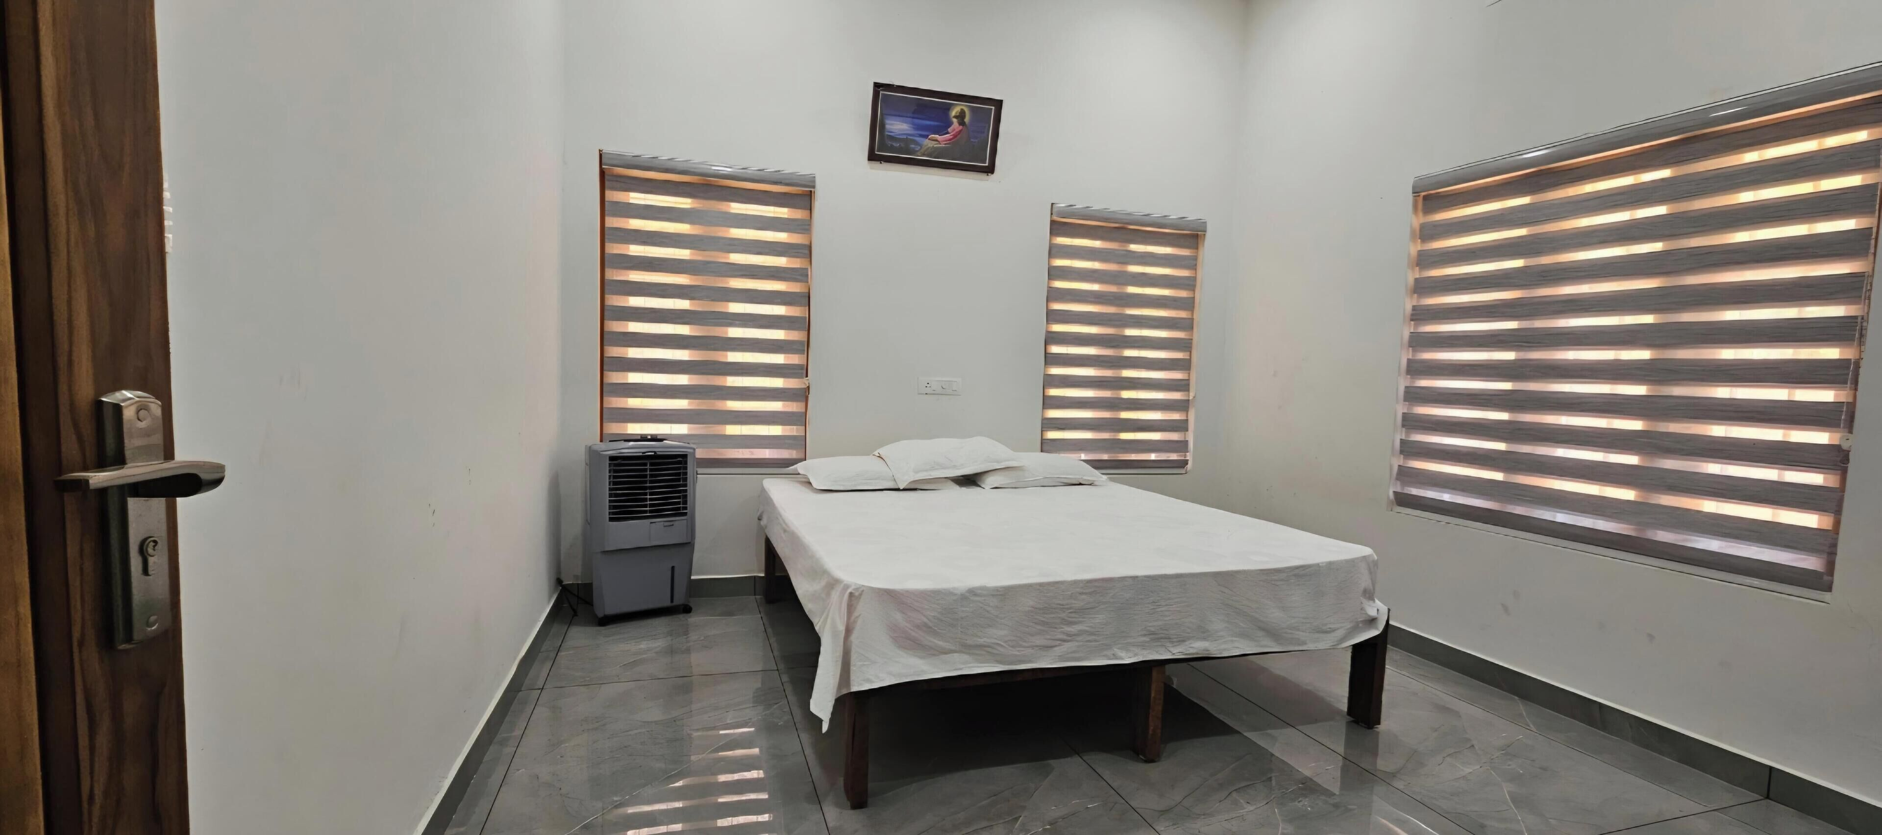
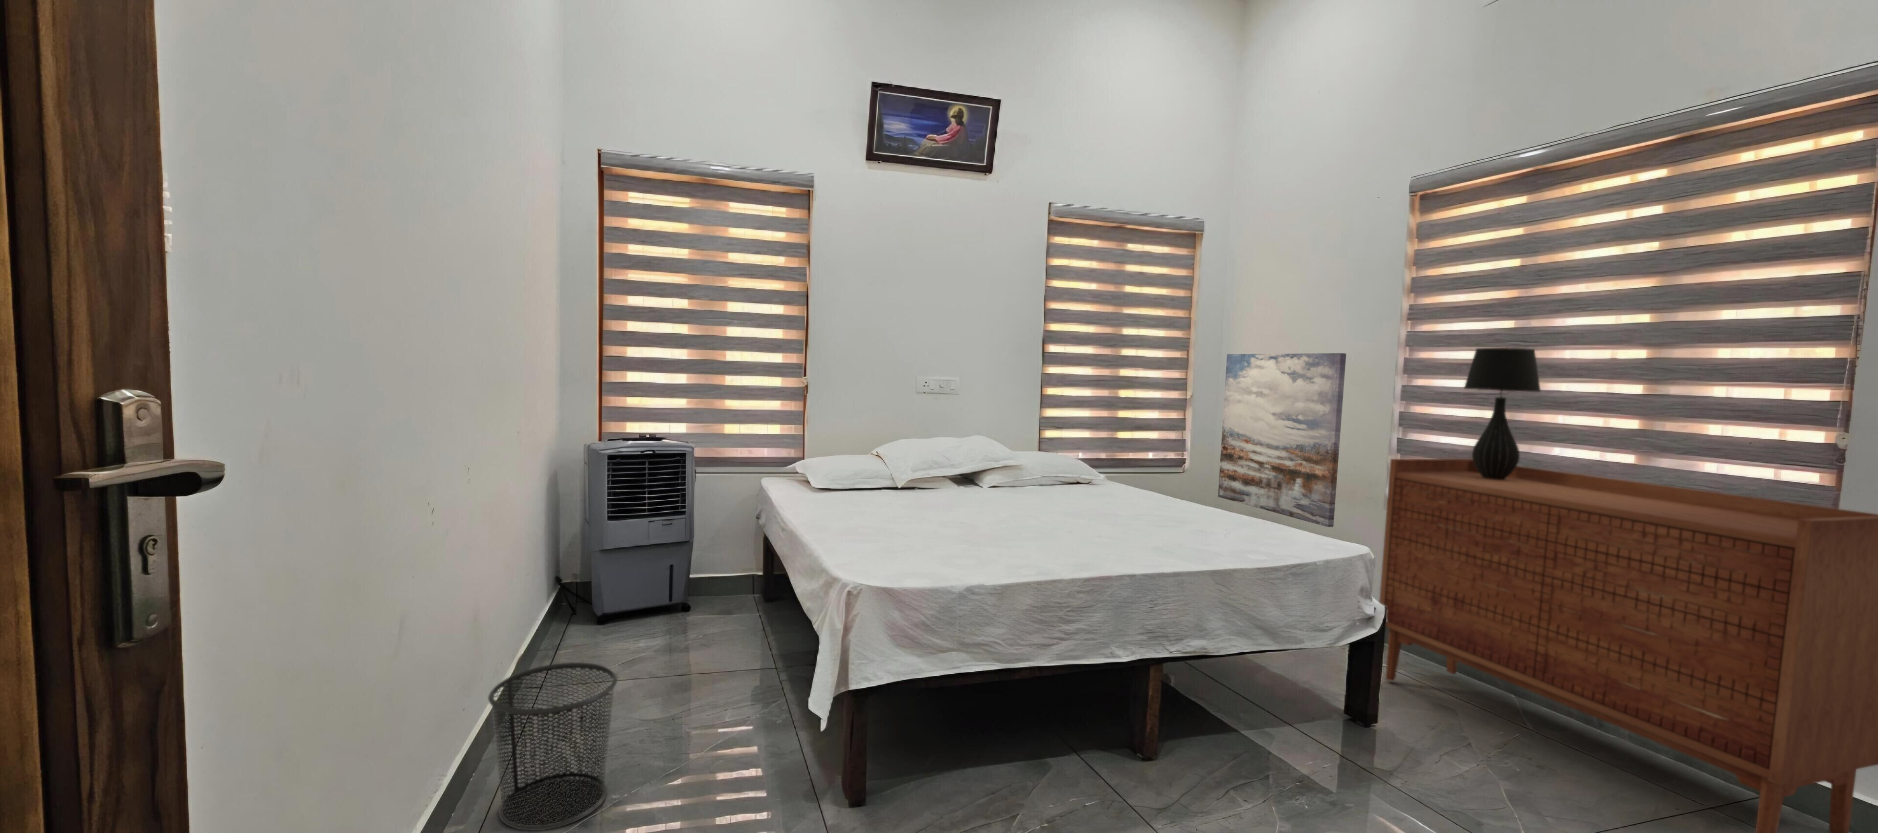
+ waste bin (555, 743)
+ table lamp (1500, 413)
+ sideboard (1583, 614)
+ wall art (1276, 432)
